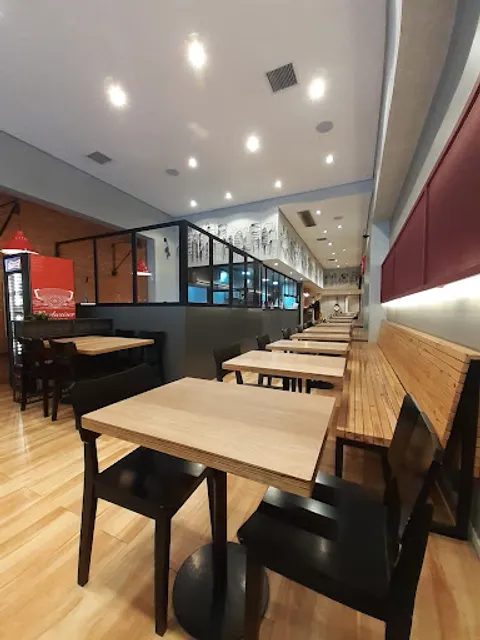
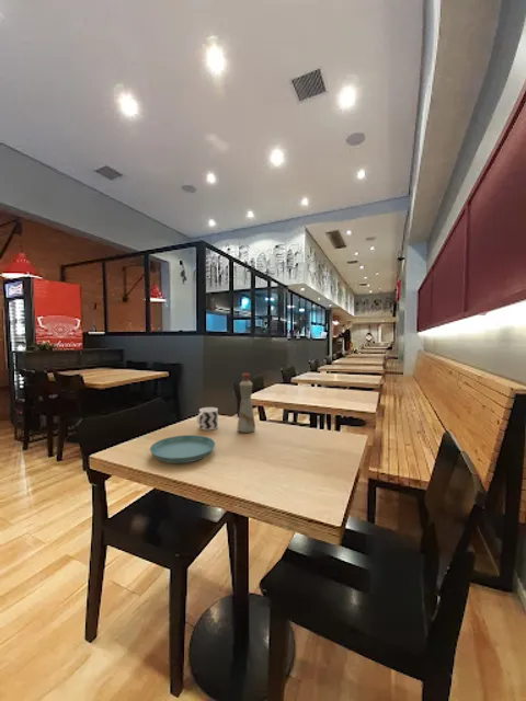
+ cup (206, 418)
+ saucer (183, 449)
+ bottle (245, 401)
